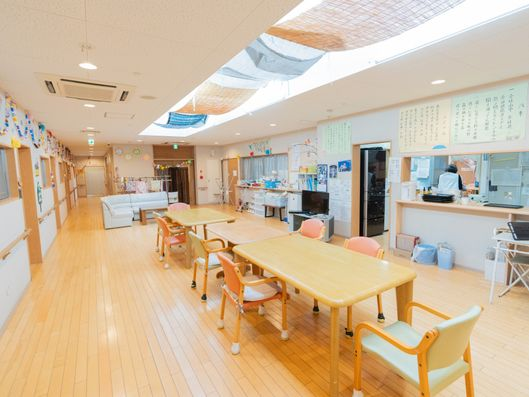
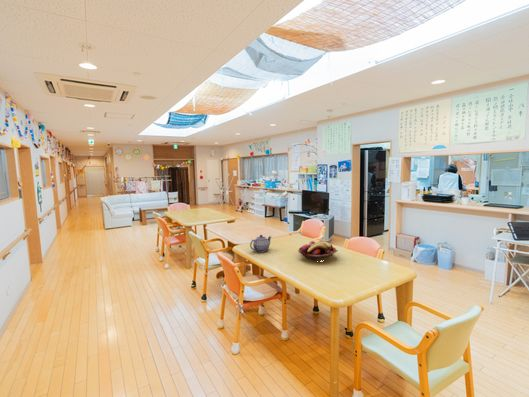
+ fruit basket (317, 249)
+ teapot (261, 242)
